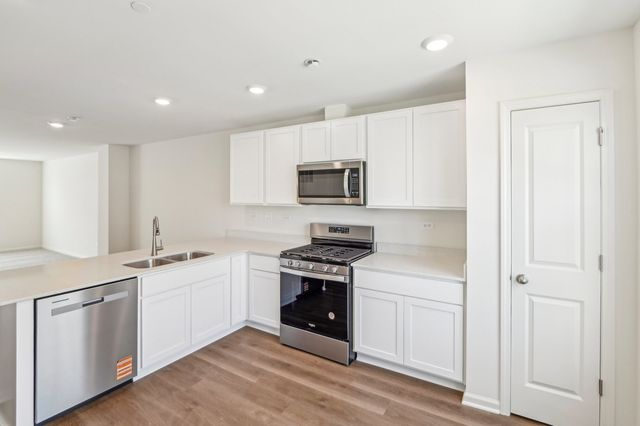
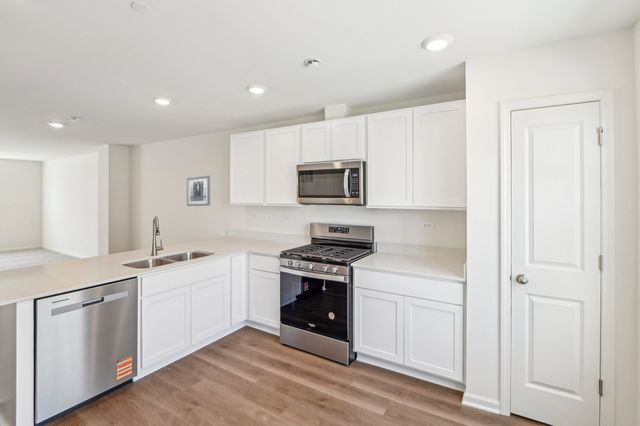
+ wall art (197, 191)
